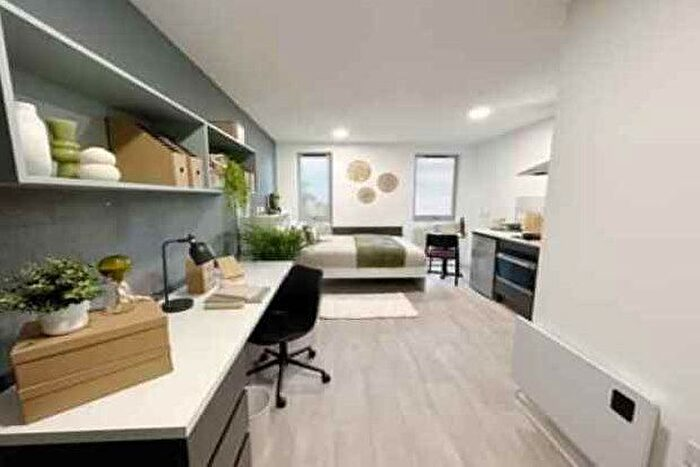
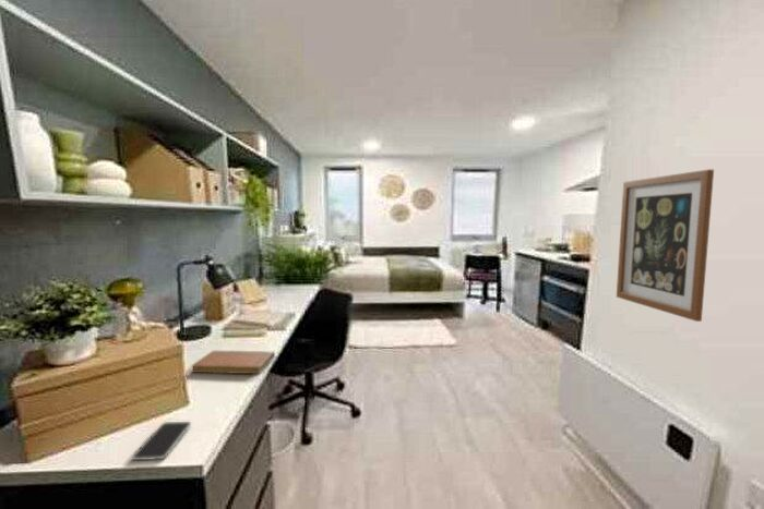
+ smartphone (164, 439)
+ notebook (235, 361)
+ wall art (657, 243)
